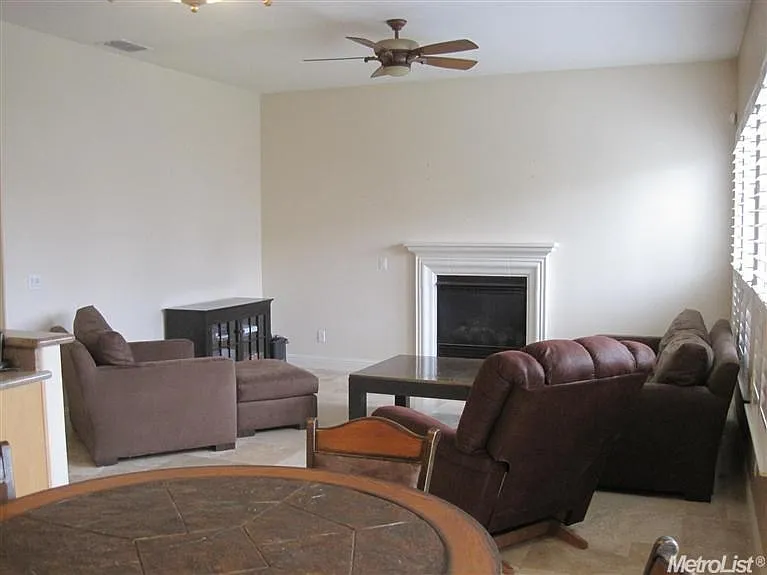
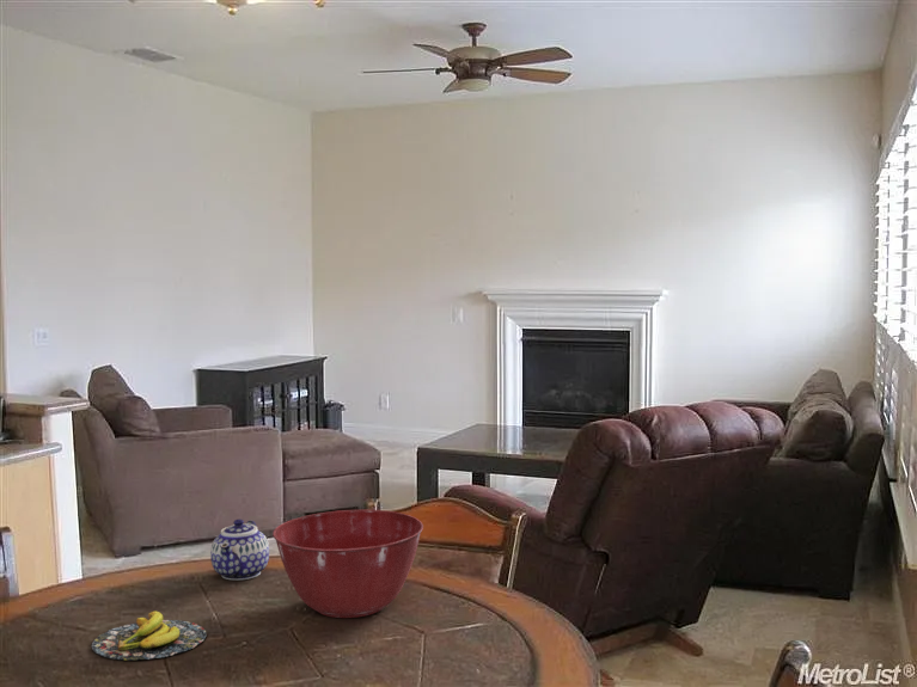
+ mixing bowl (348, 566)
+ teapot (239, 546)
+ banana (149, 627)
